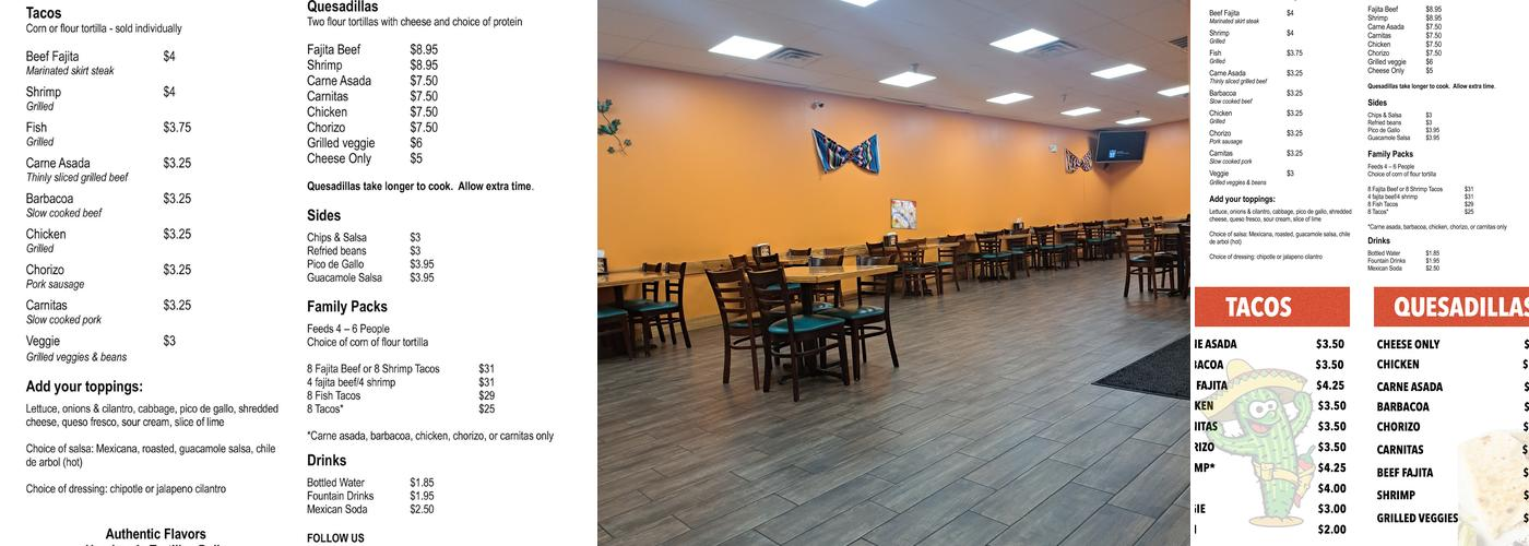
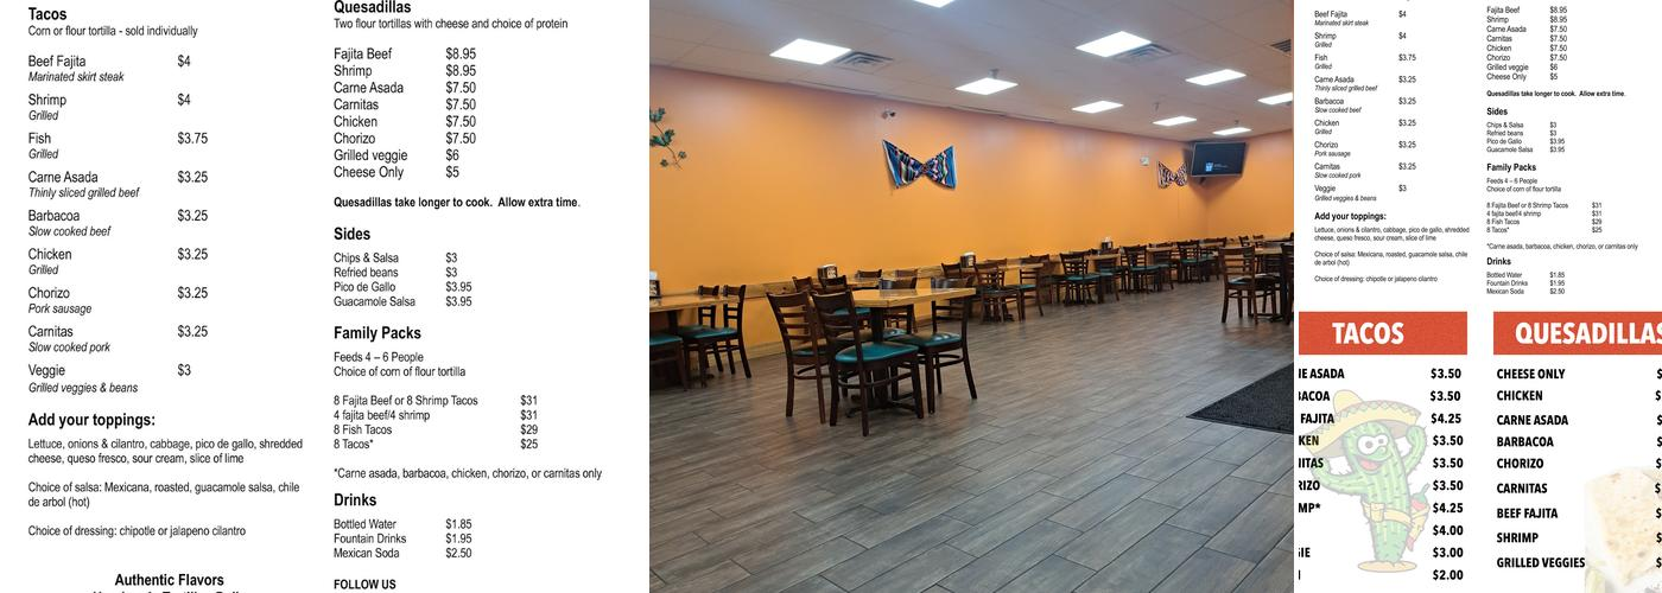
- wall art (903, 214)
